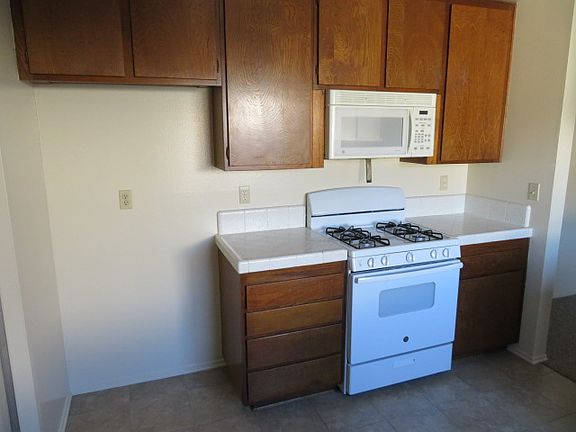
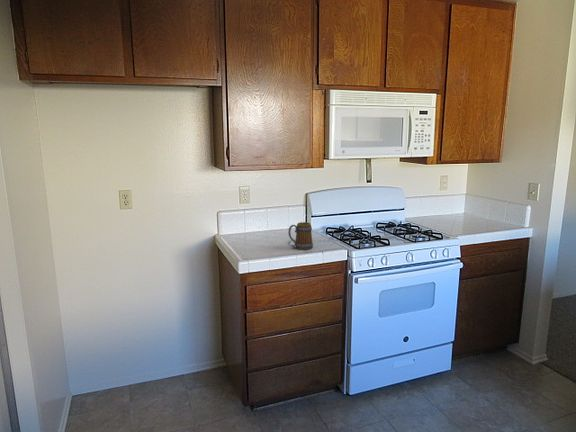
+ mug (300, 235)
